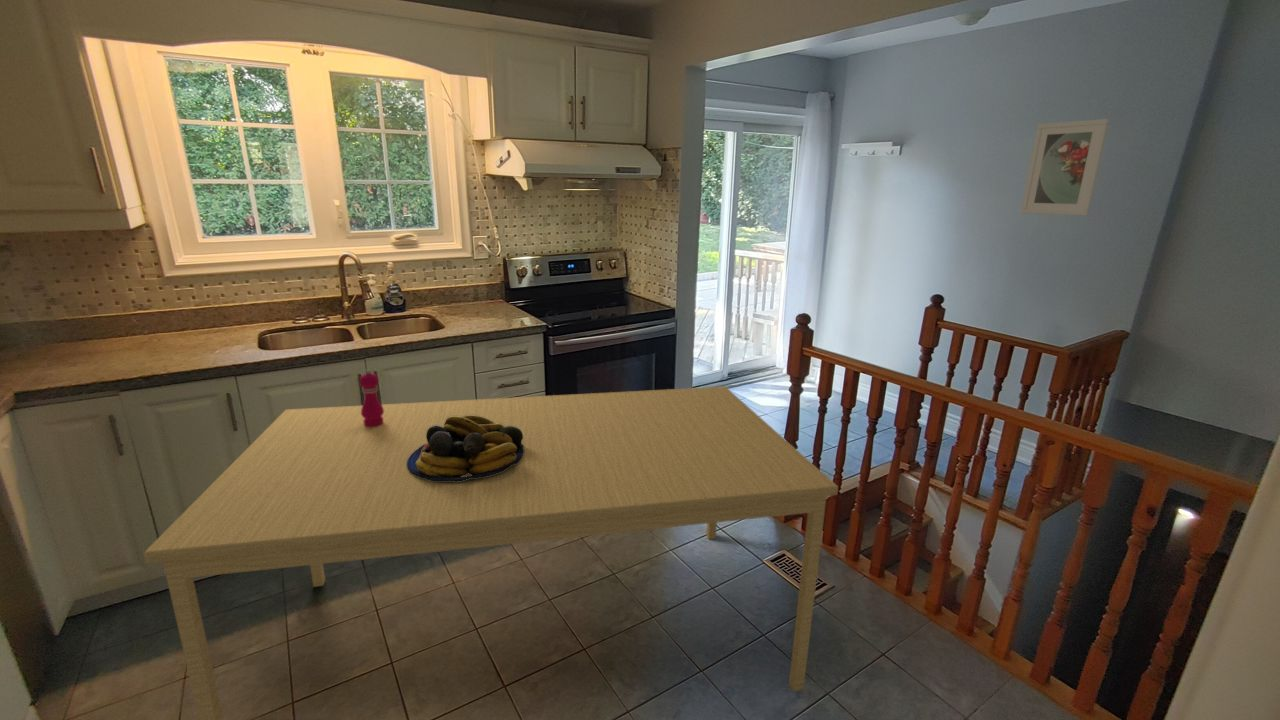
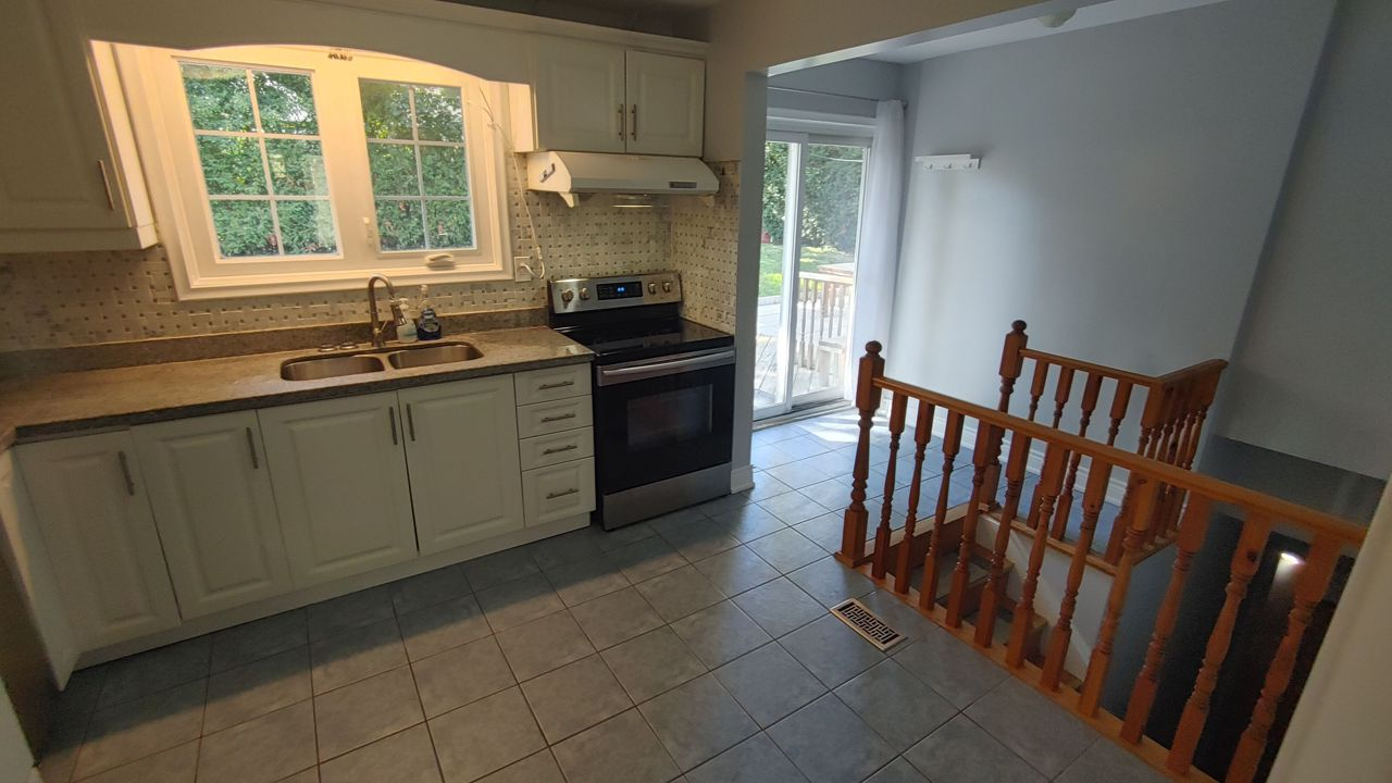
- pepper mill (370, 396)
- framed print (1062, 168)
- dining table (530, 541)
- fruit bowl (465, 437)
